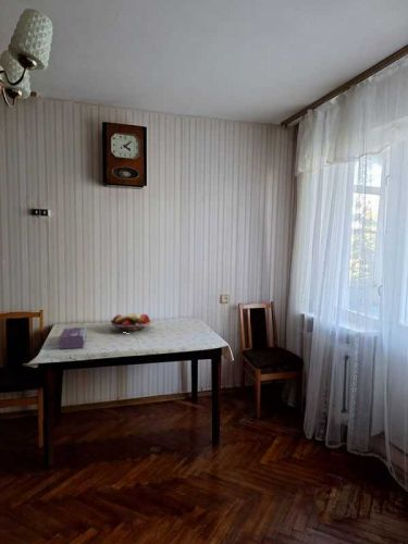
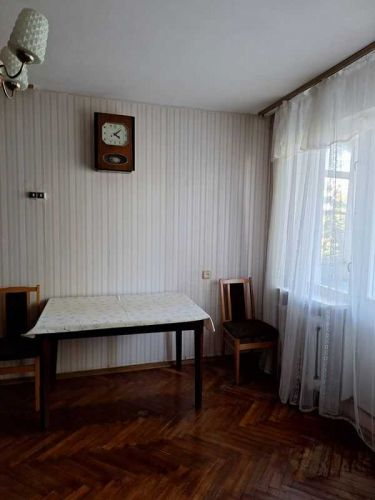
- fruit basket (132, 321)
- tissue box (73, 337)
